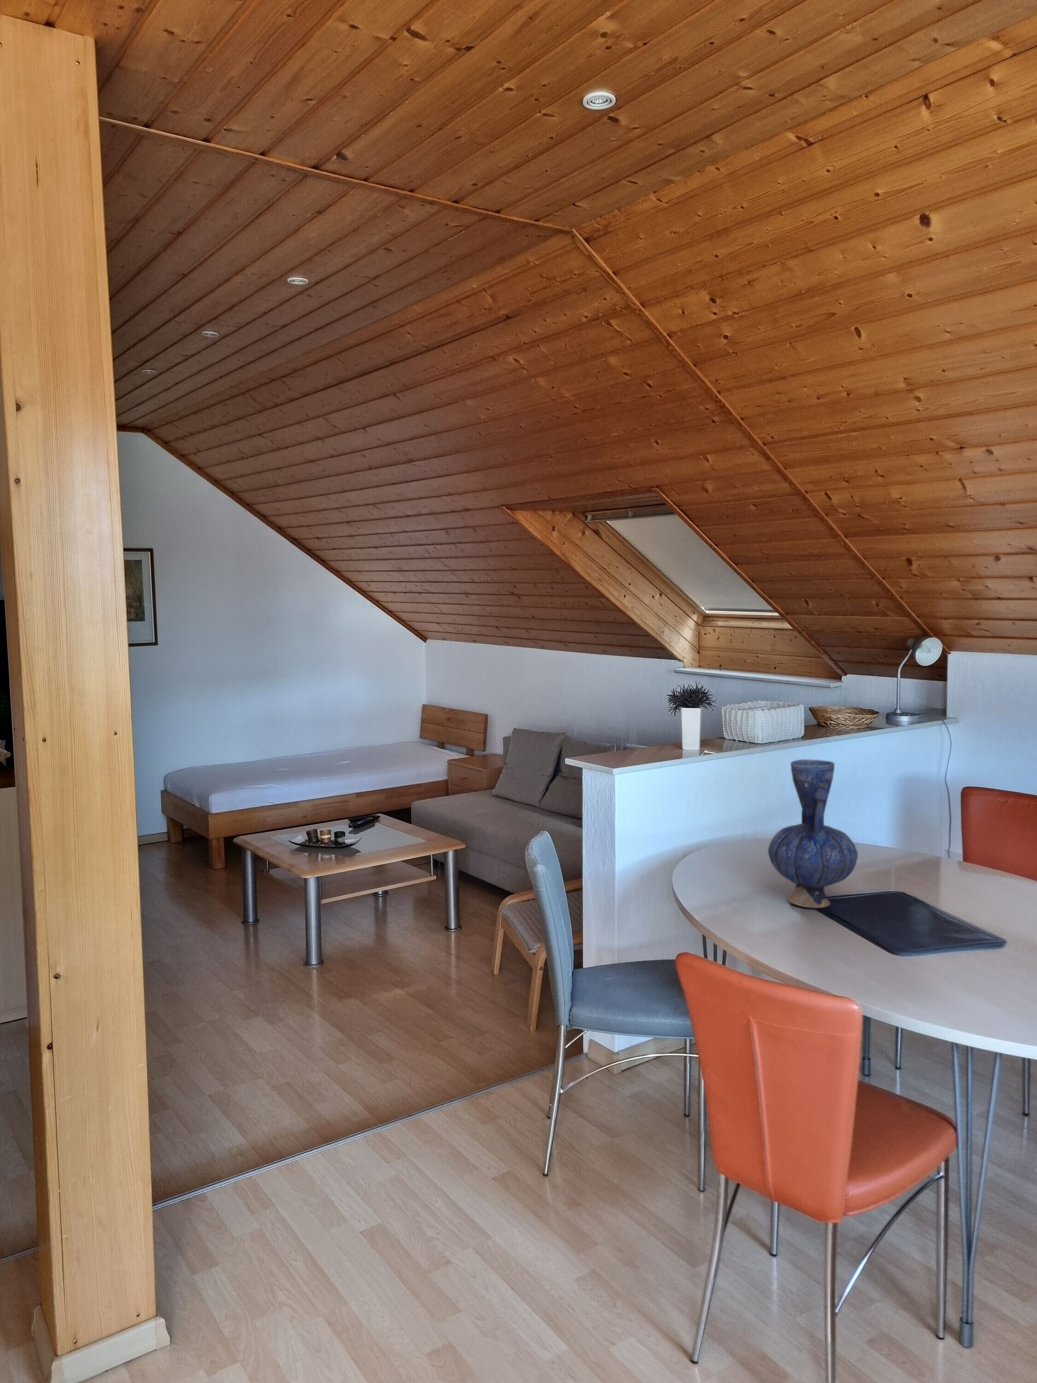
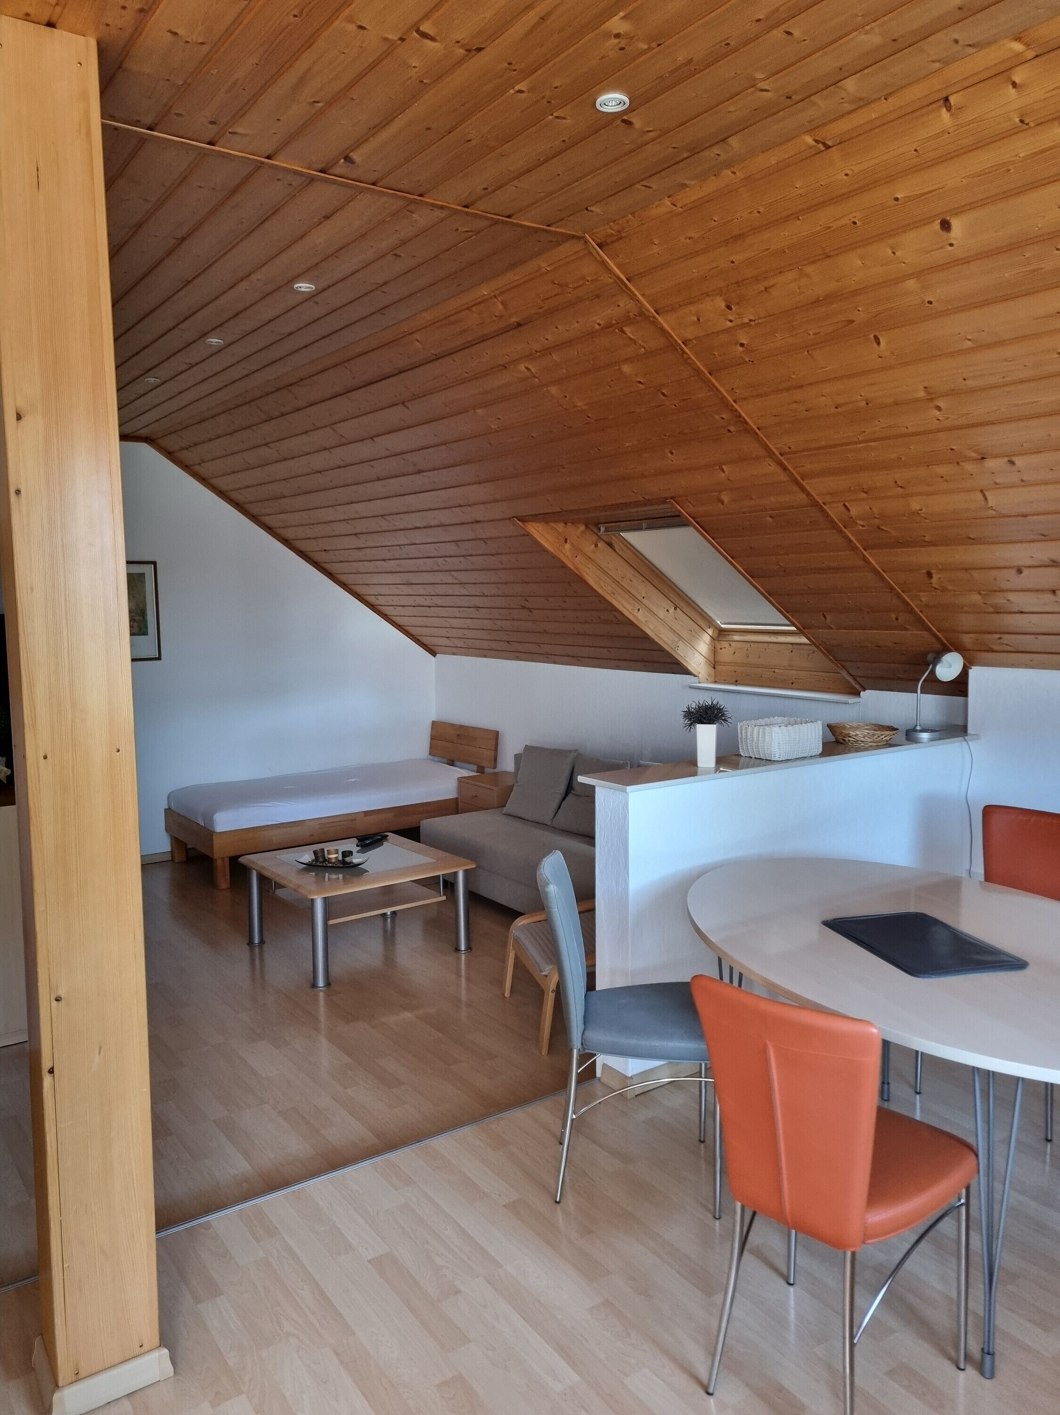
- vase (813, 833)
